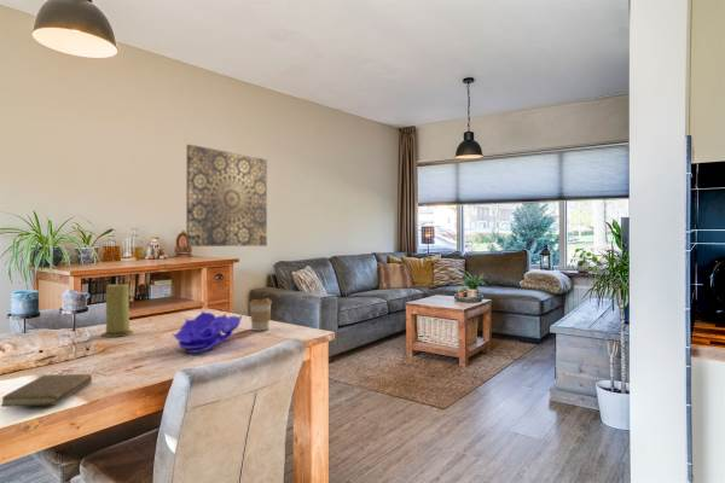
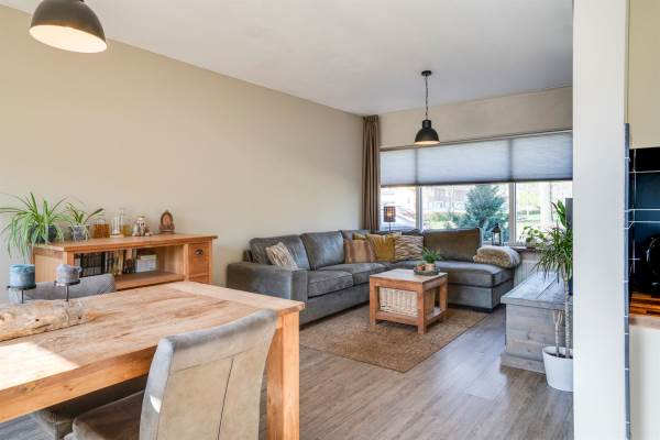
- decorative bowl (204, 330)
- coffee cup (260, 313)
- book (58, 388)
- wall art (230, 199)
- candle (117, 308)
